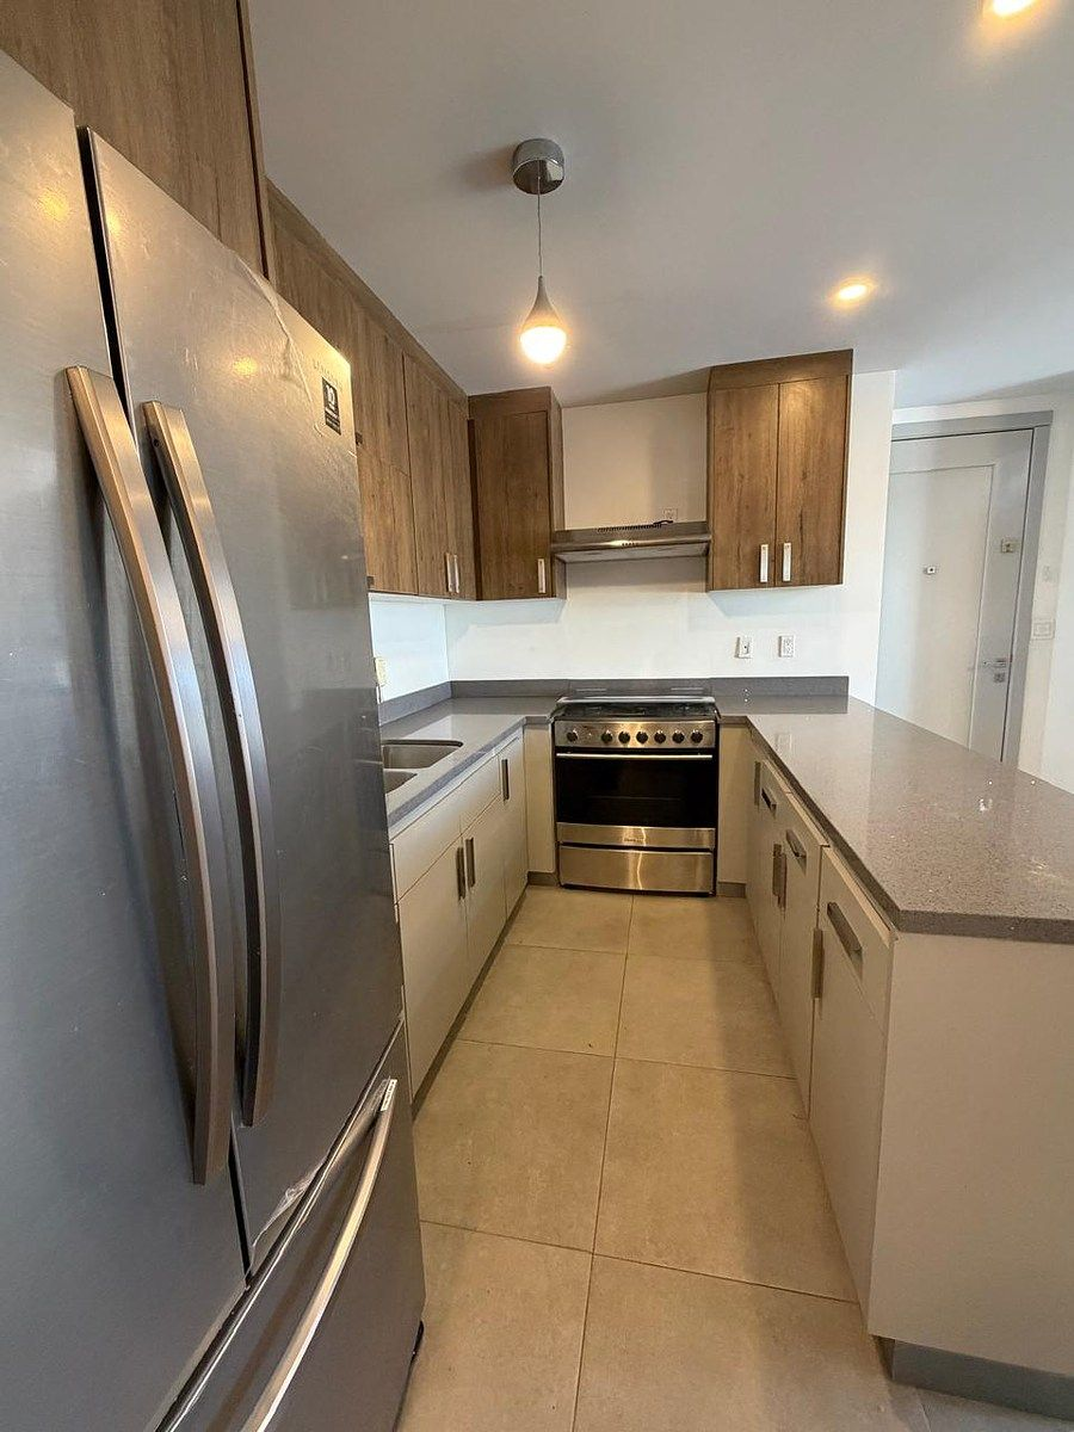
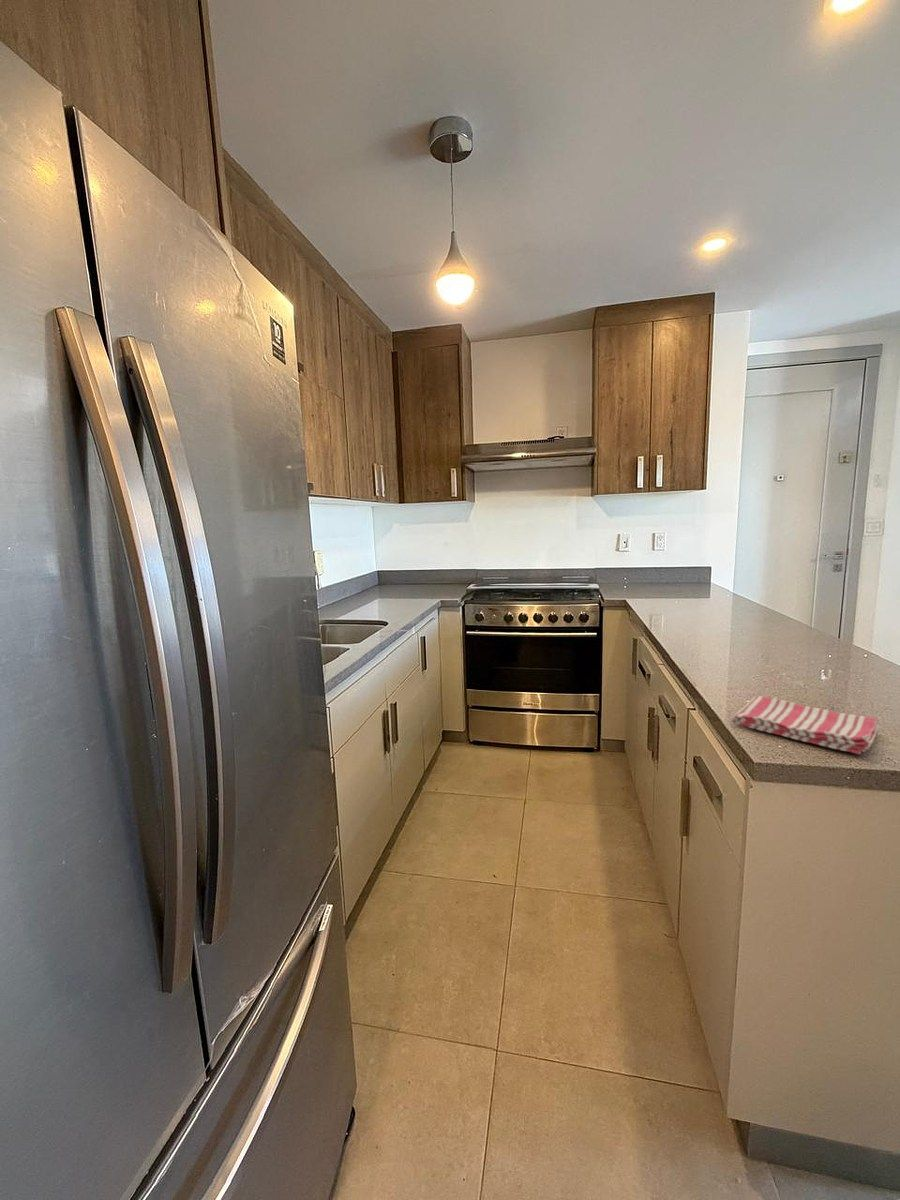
+ dish towel (803, 719)
